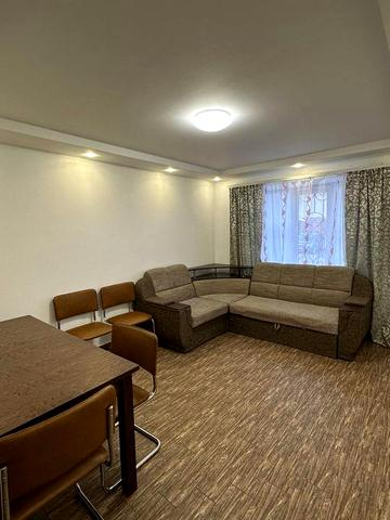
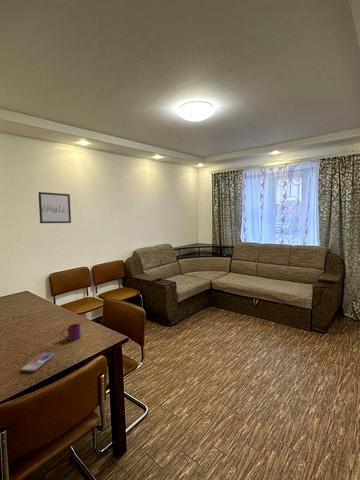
+ smartphone (38, 361)
+ mug (71, 332)
+ wall art (55, 208)
